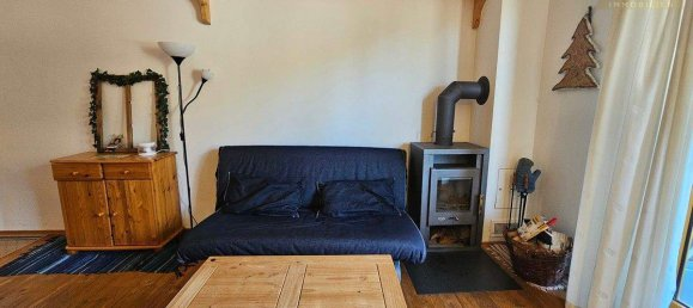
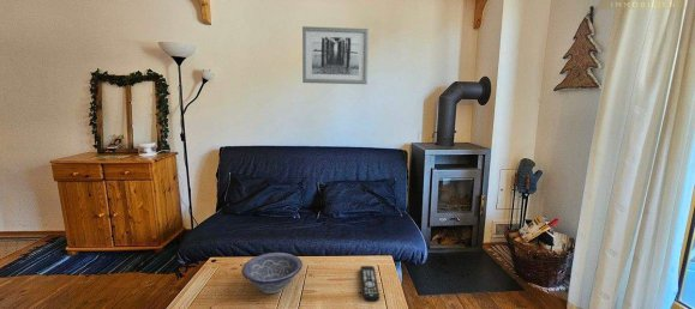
+ wall art (335, 55)
+ remote control (369, 281)
+ decorative bowl (272, 275)
